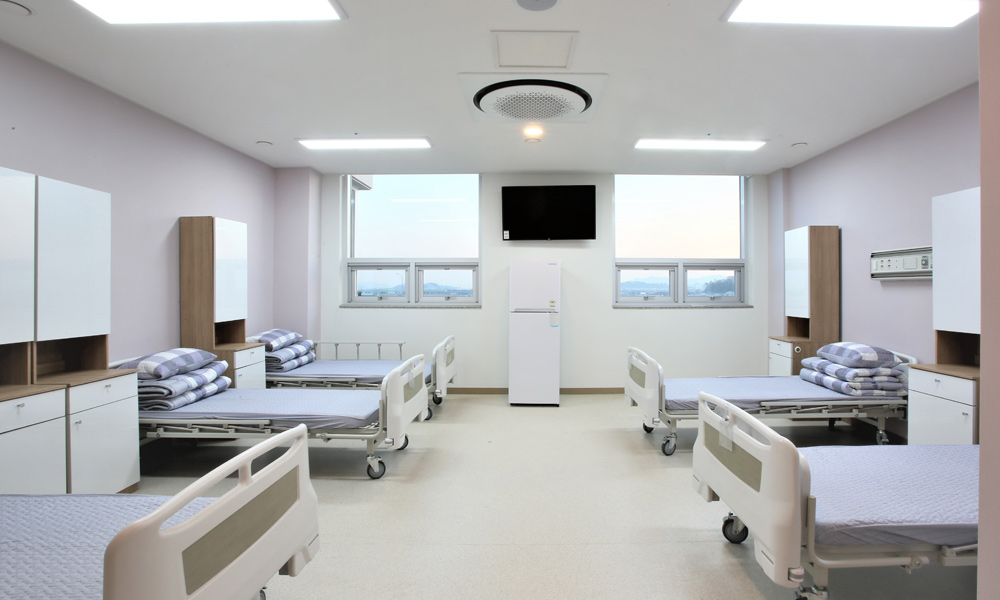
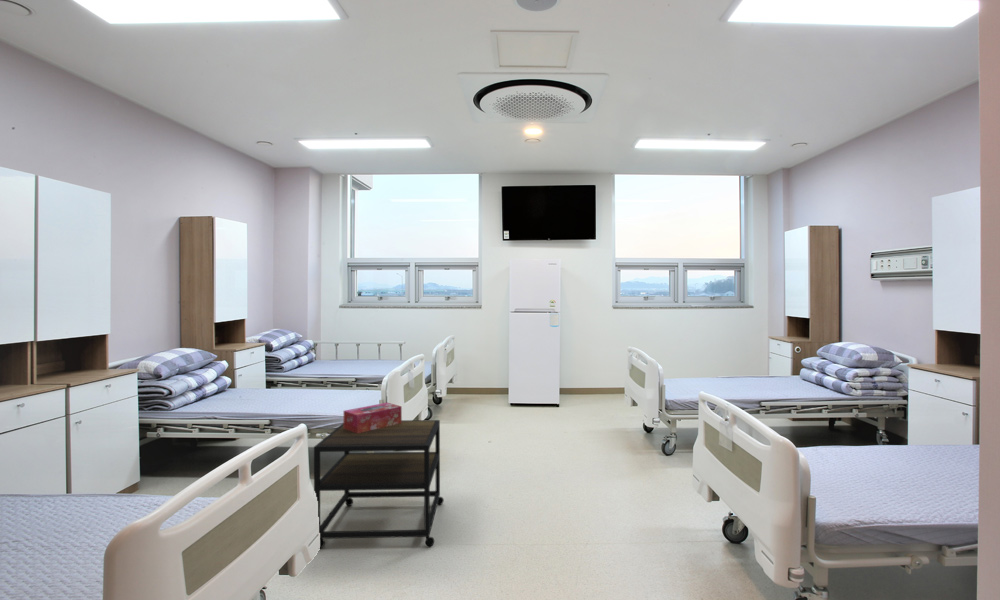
+ tissue box (373, 416)
+ side table (385, 477)
